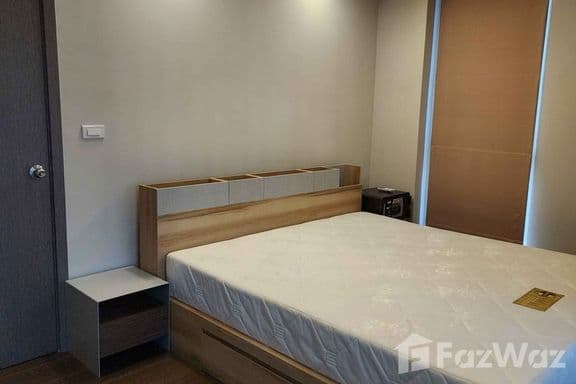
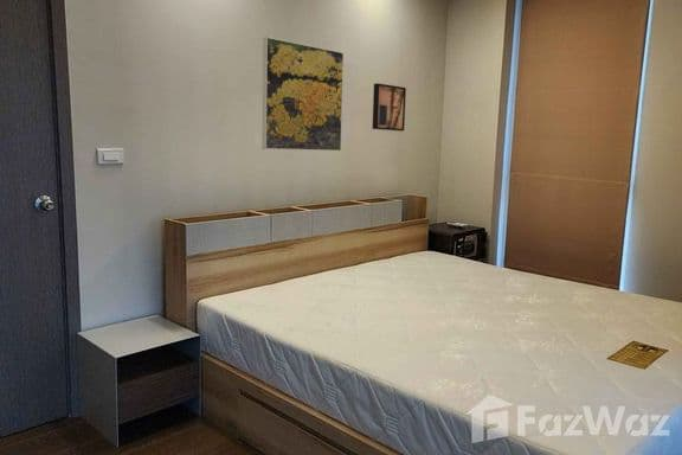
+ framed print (304, 98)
+ wall art (388, 108)
